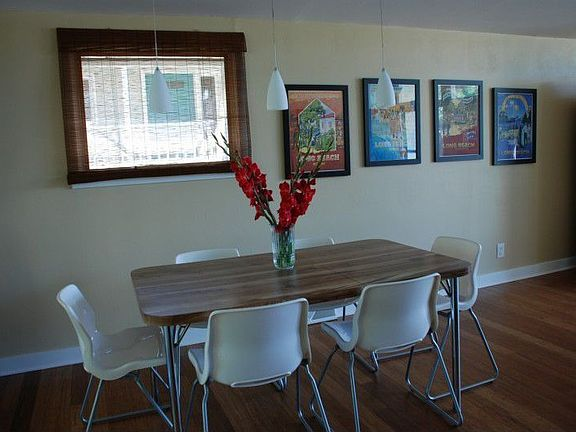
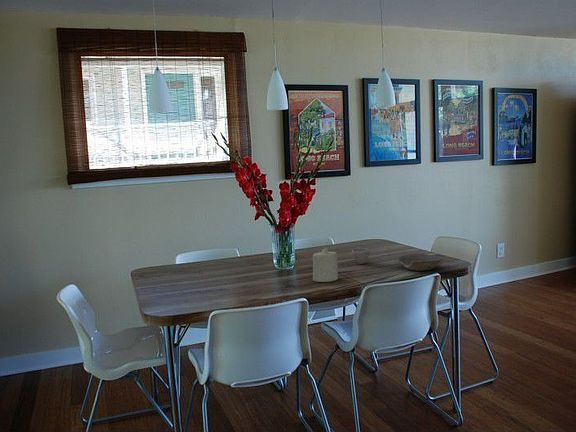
+ bowl (420, 262)
+ cup (359, 255)
+ candle (324, 263)
